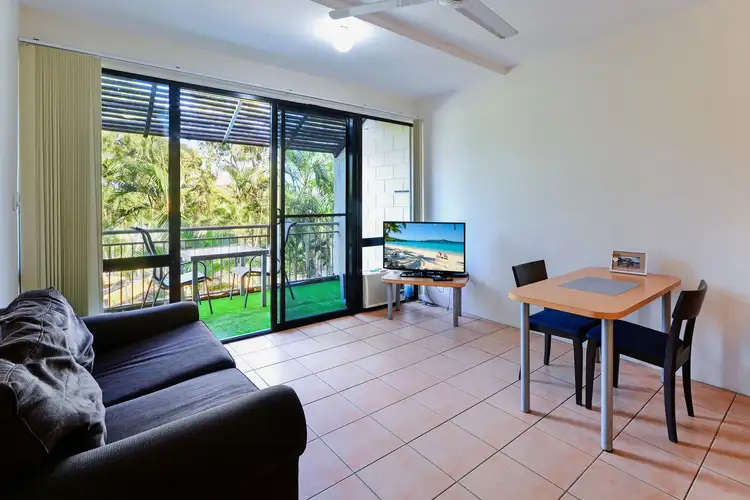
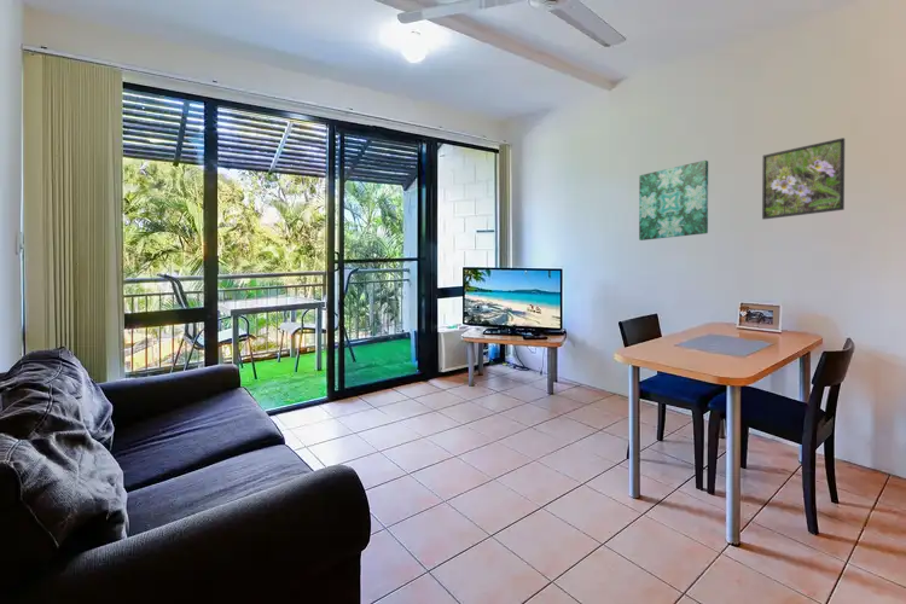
+ wall art (672, 202)
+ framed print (801, 180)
